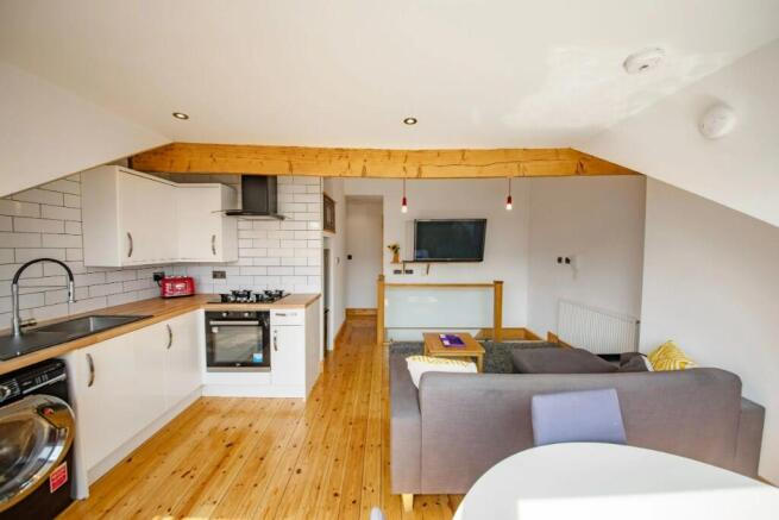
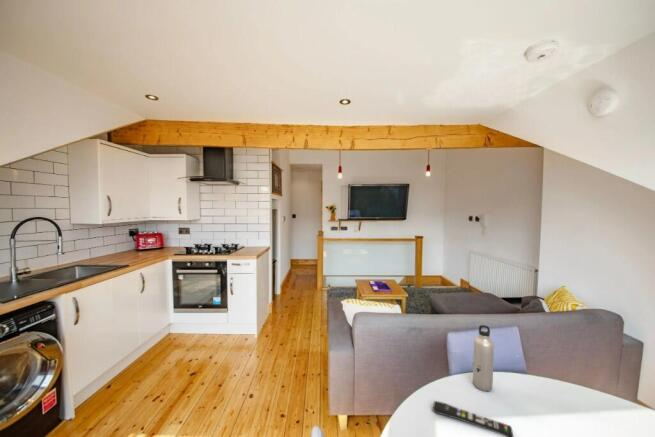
+ water bottle (483, 355)
+ remote control (470, 418)
